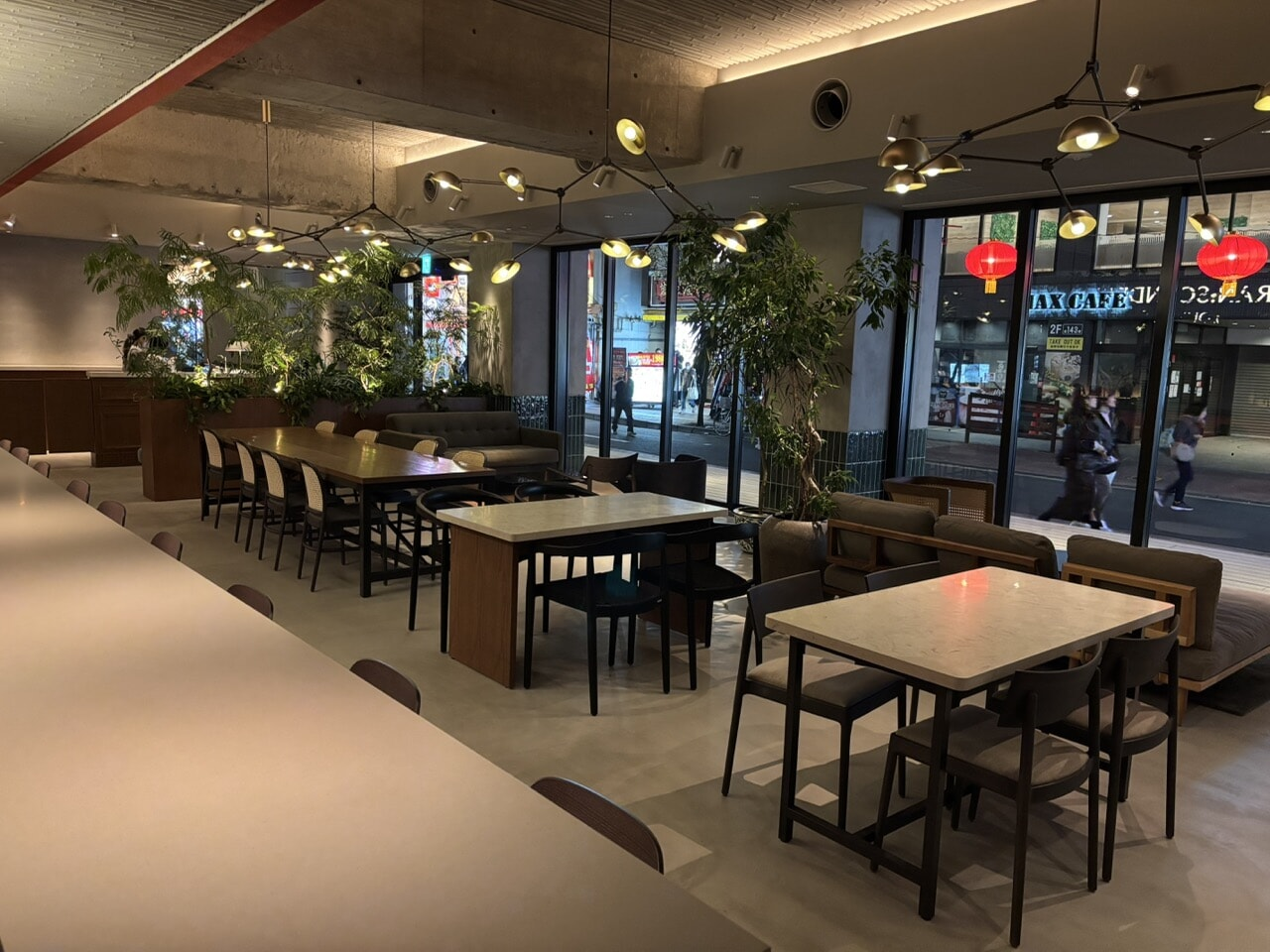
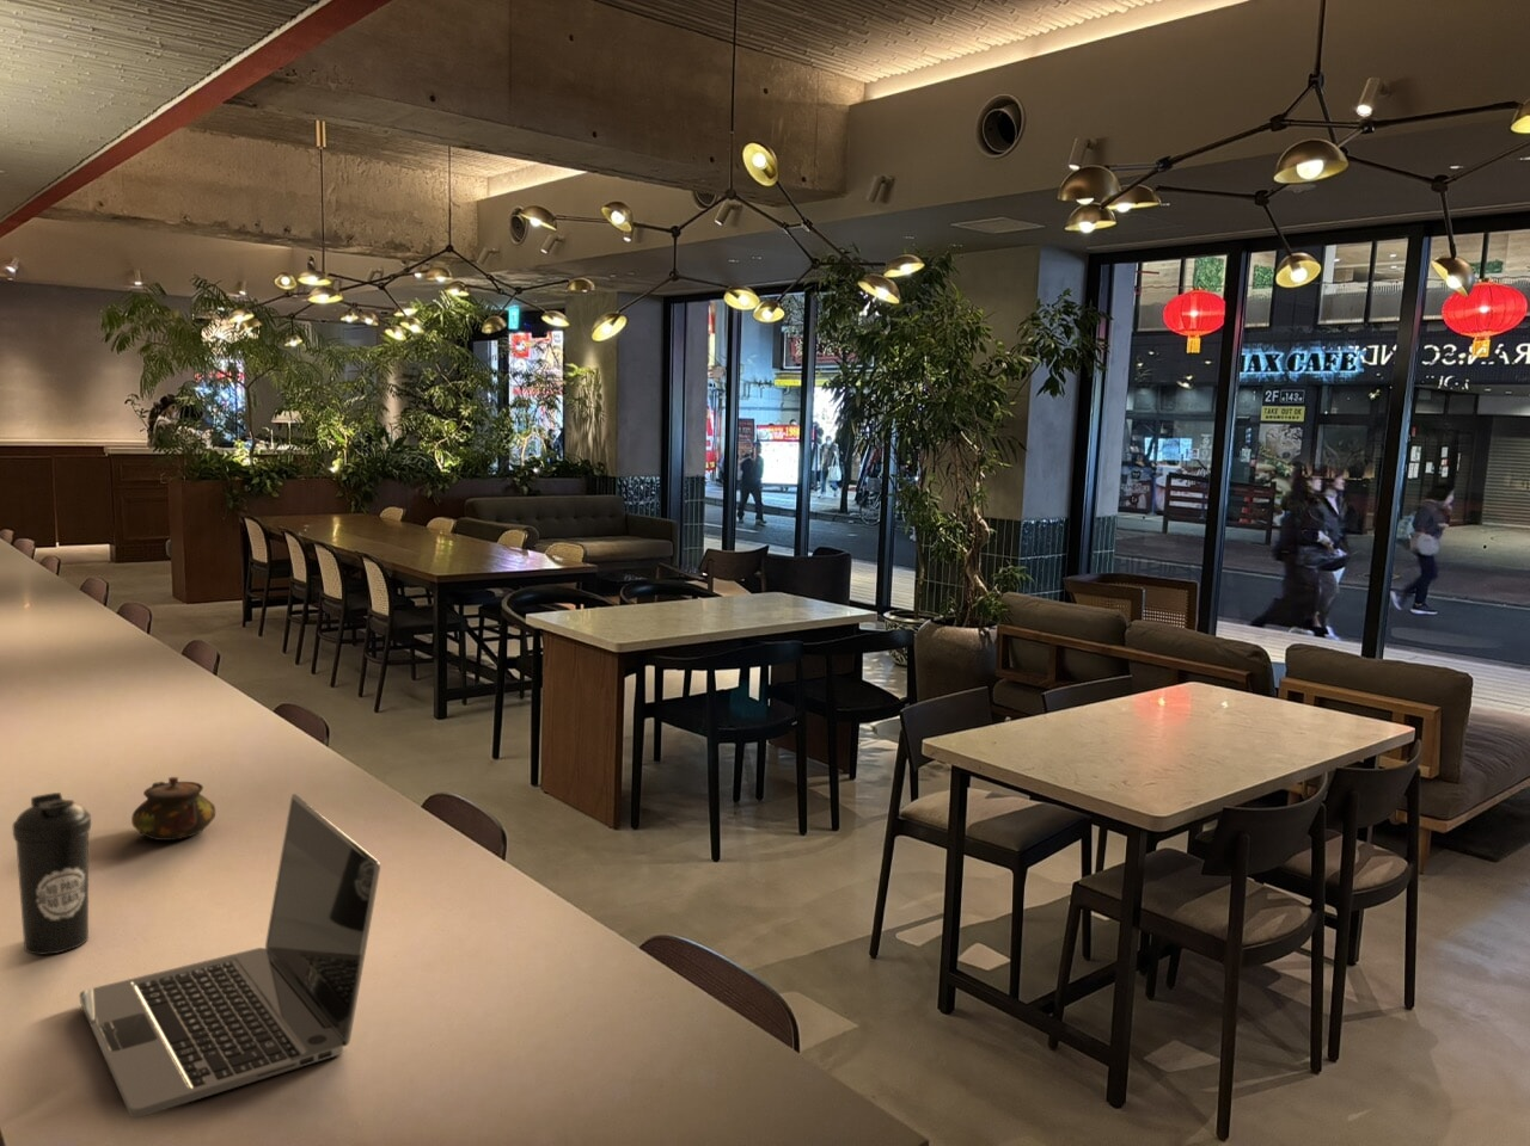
+ laptop (228, 955)
+ teapot (173, 804)
+ water bottle (54, 870)
